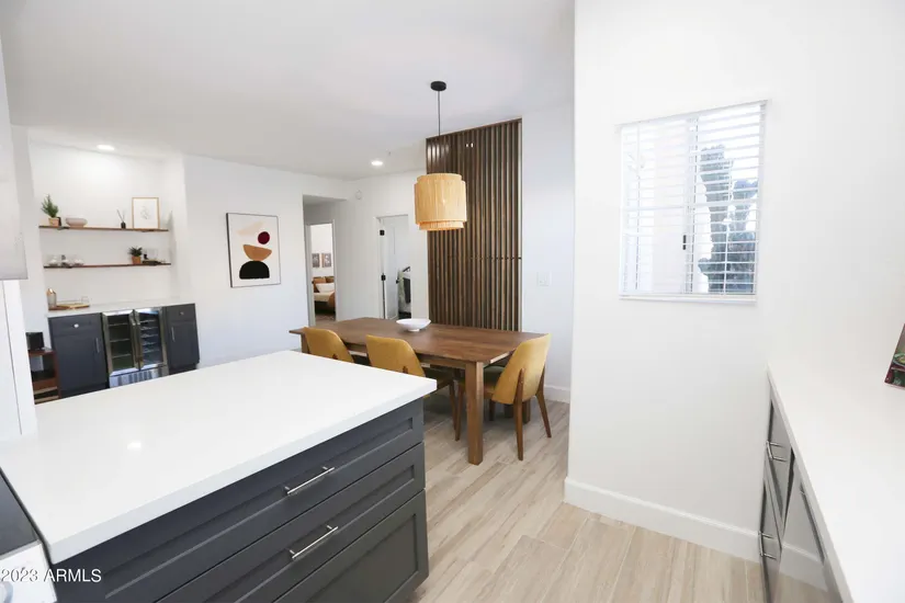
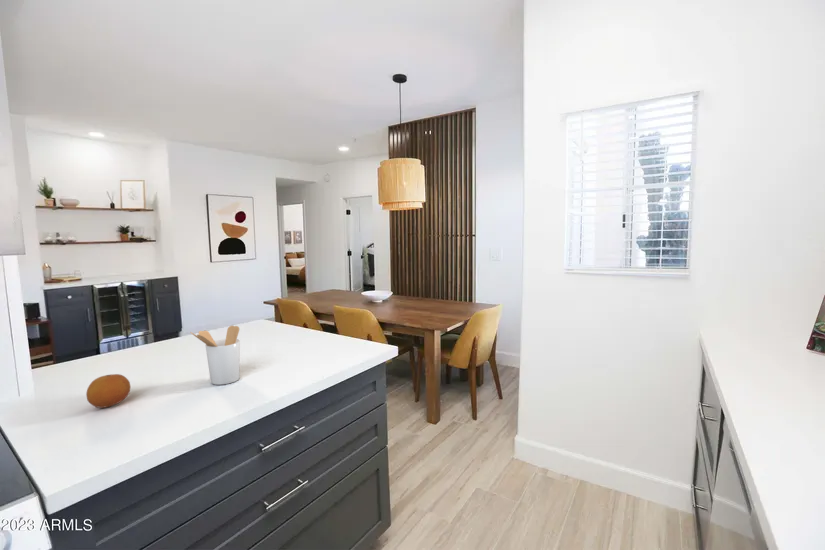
+ fruit (109, 390)
+ utensil holder (216, 354)
